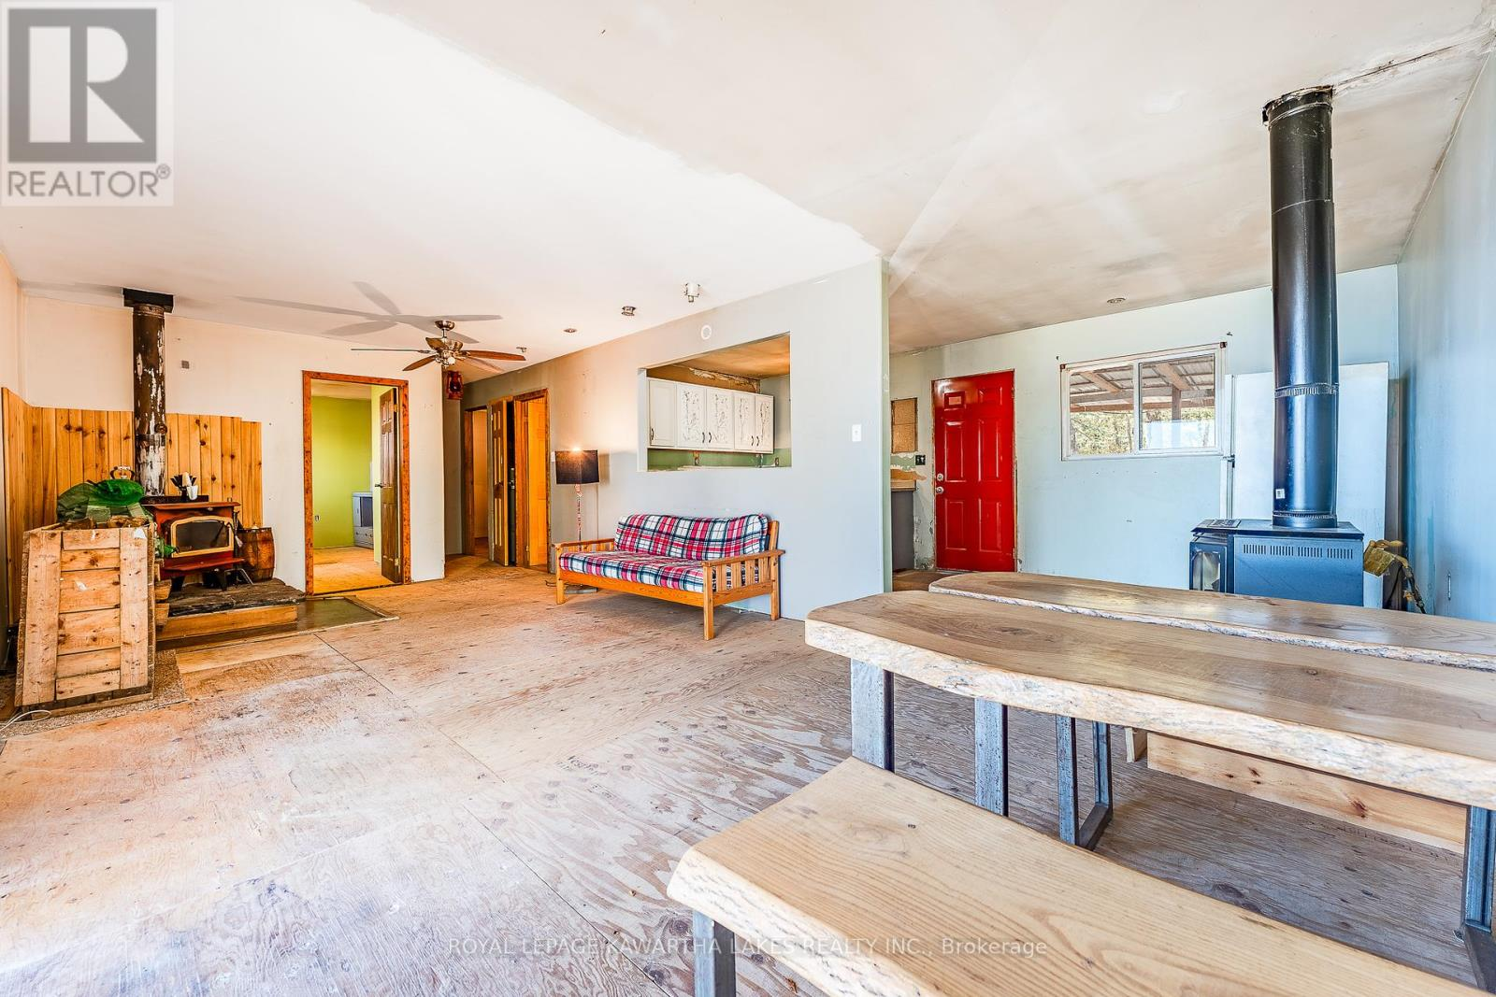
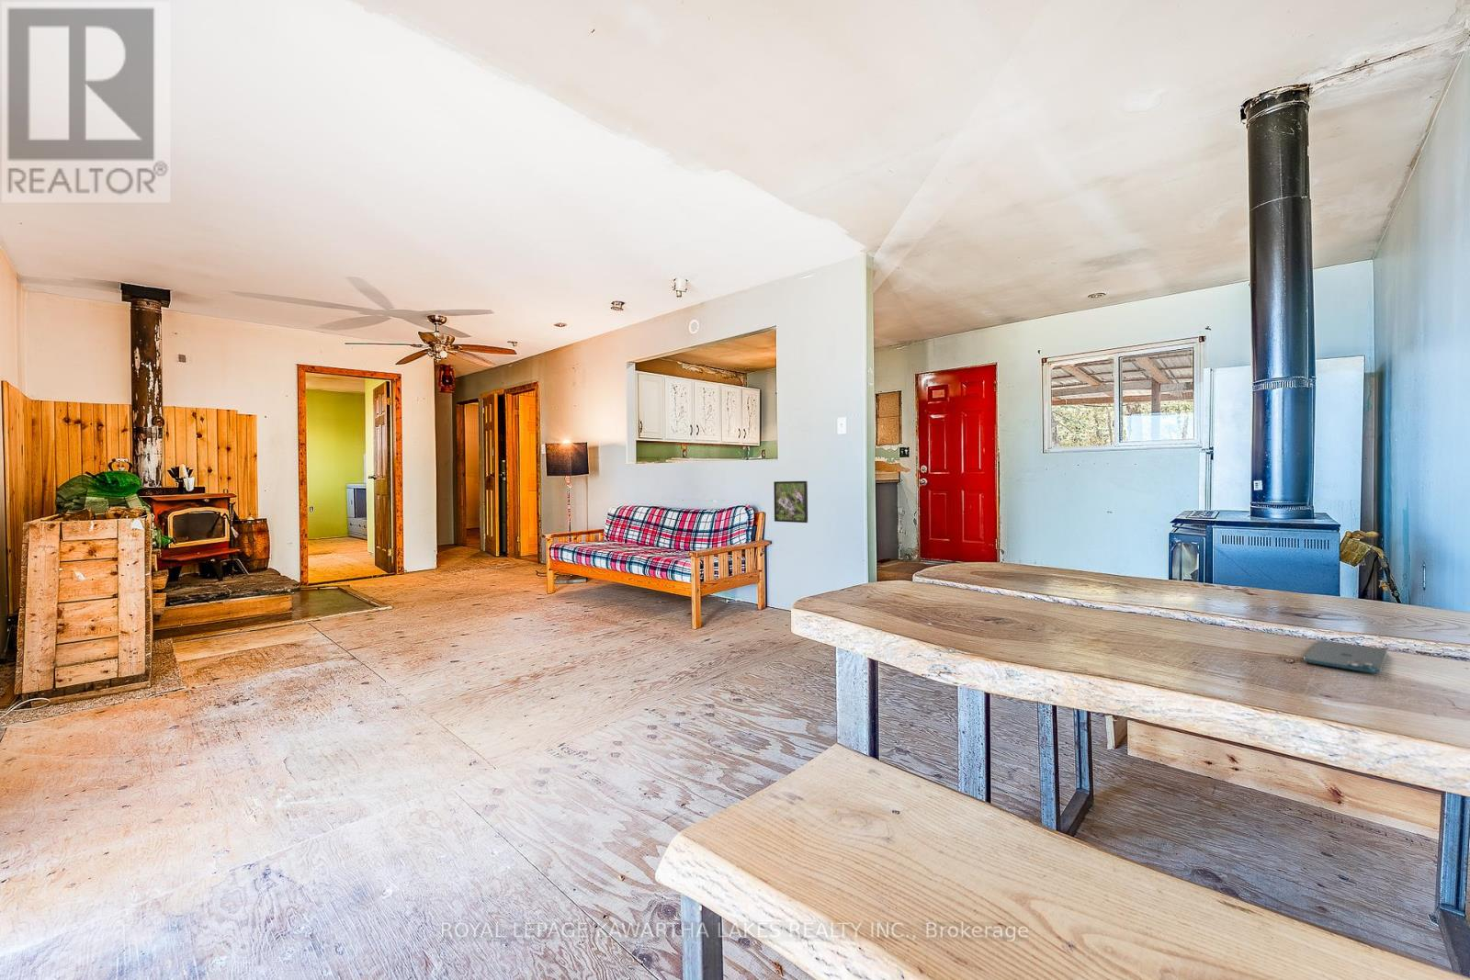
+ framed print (790, 501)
+ smartphone (1346, 655)
